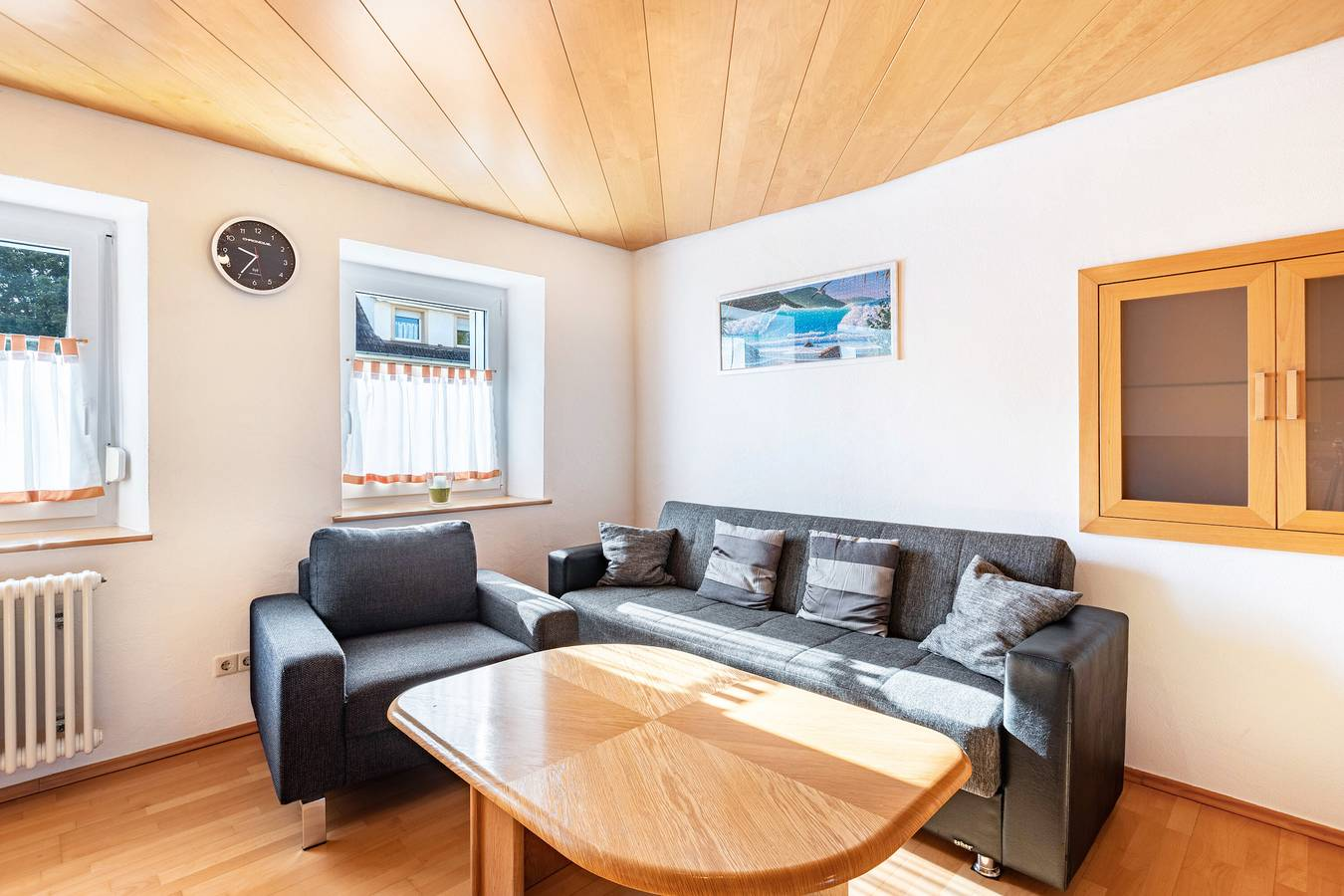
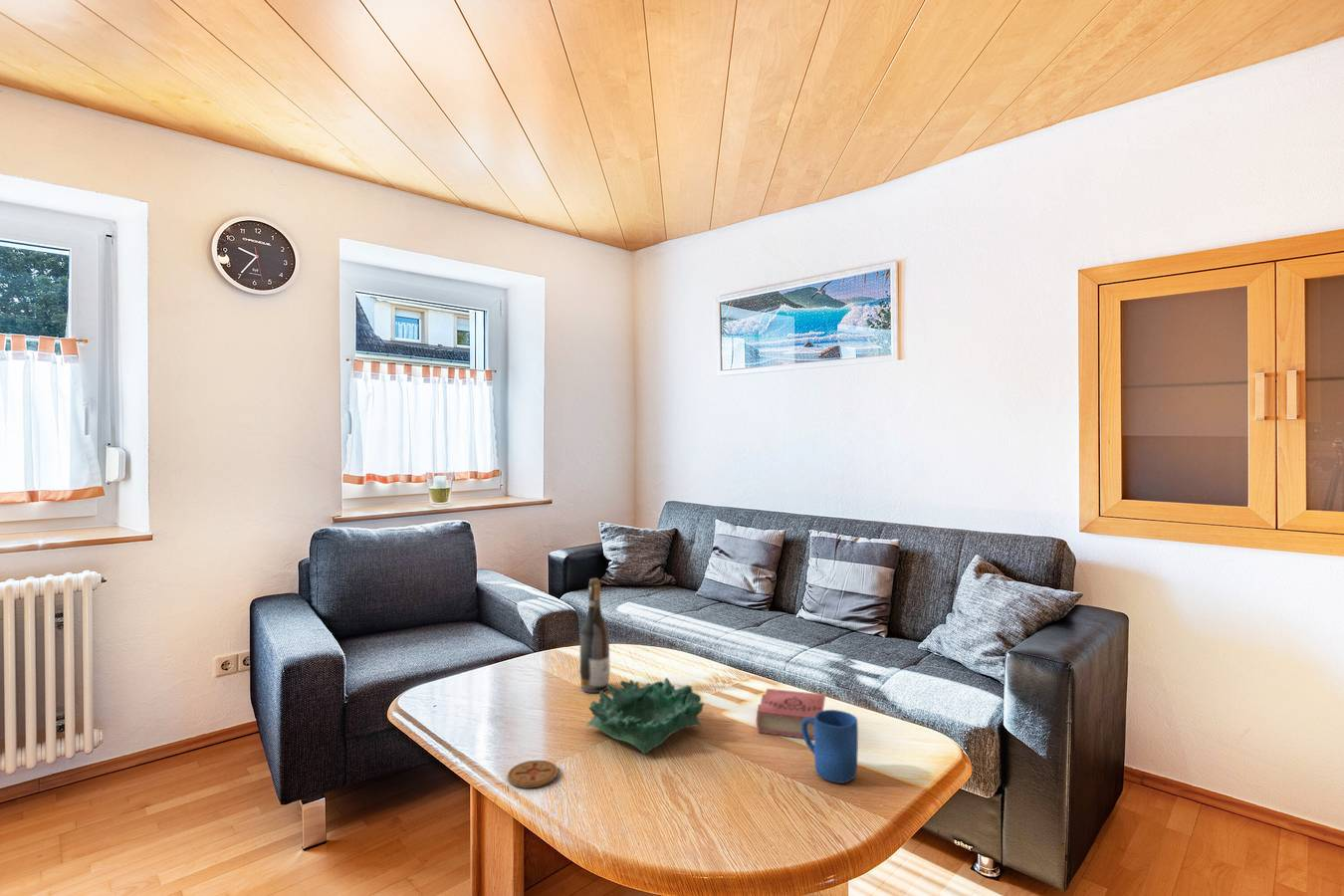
+ wine bottle (594, 633)
+ decorative bowl (644, 712)
+ book (790, 712)
+ coaster (533, 773)
+ mug (827, 743)
